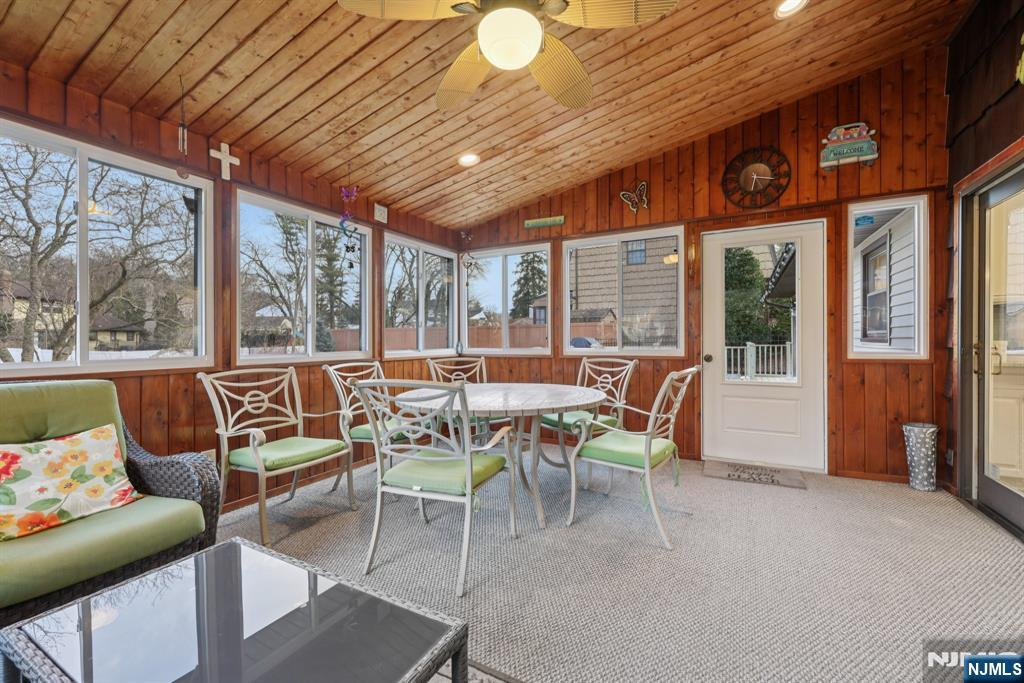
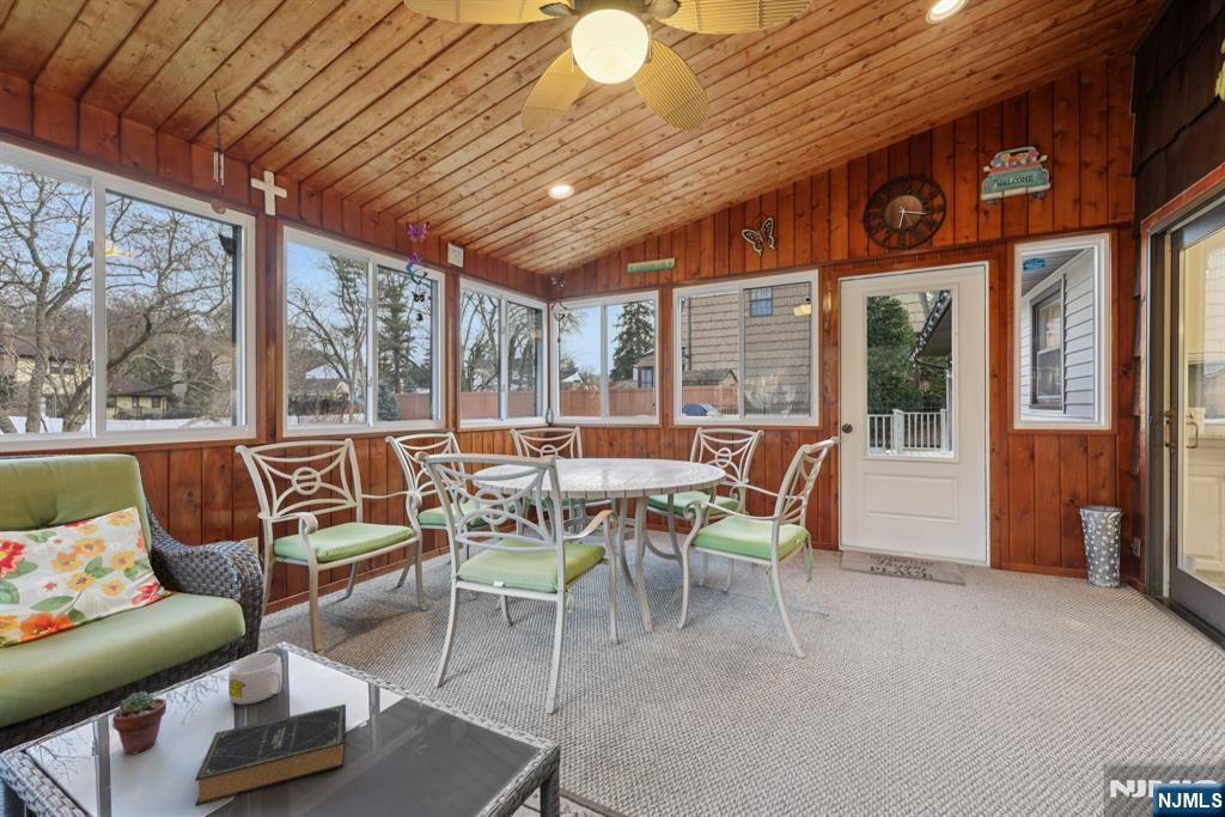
+ book (279, 748)
+ potted succulent (140, 719)
+ mug (256, 678)
